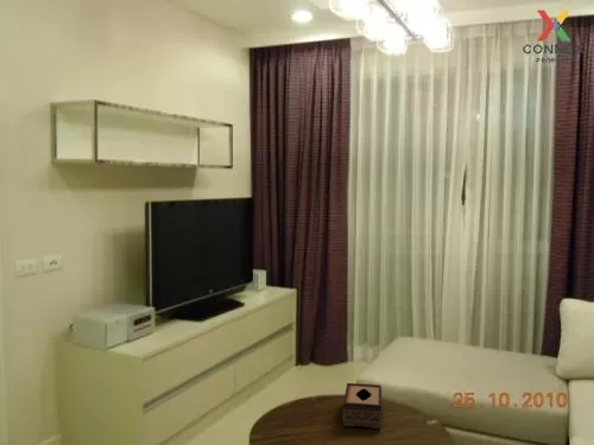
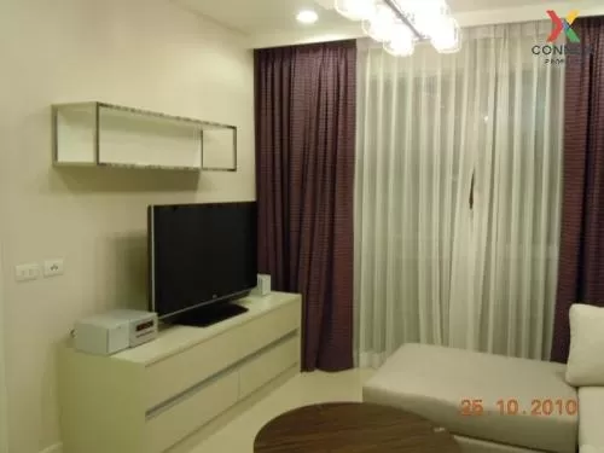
- tissue box (362, 405)
